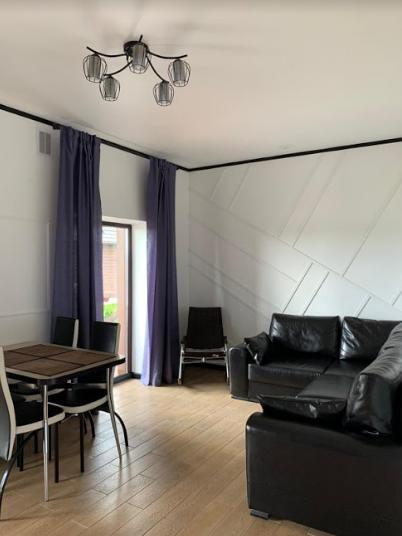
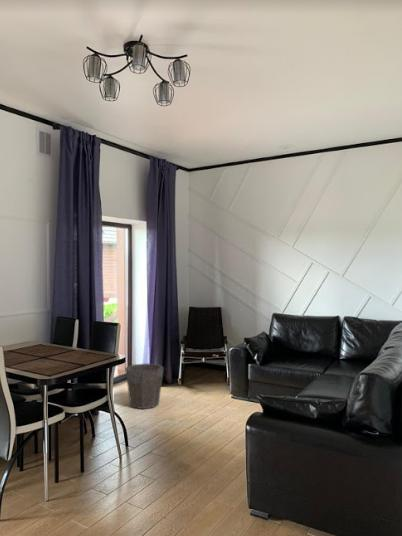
+ waste bin (144, 385)
